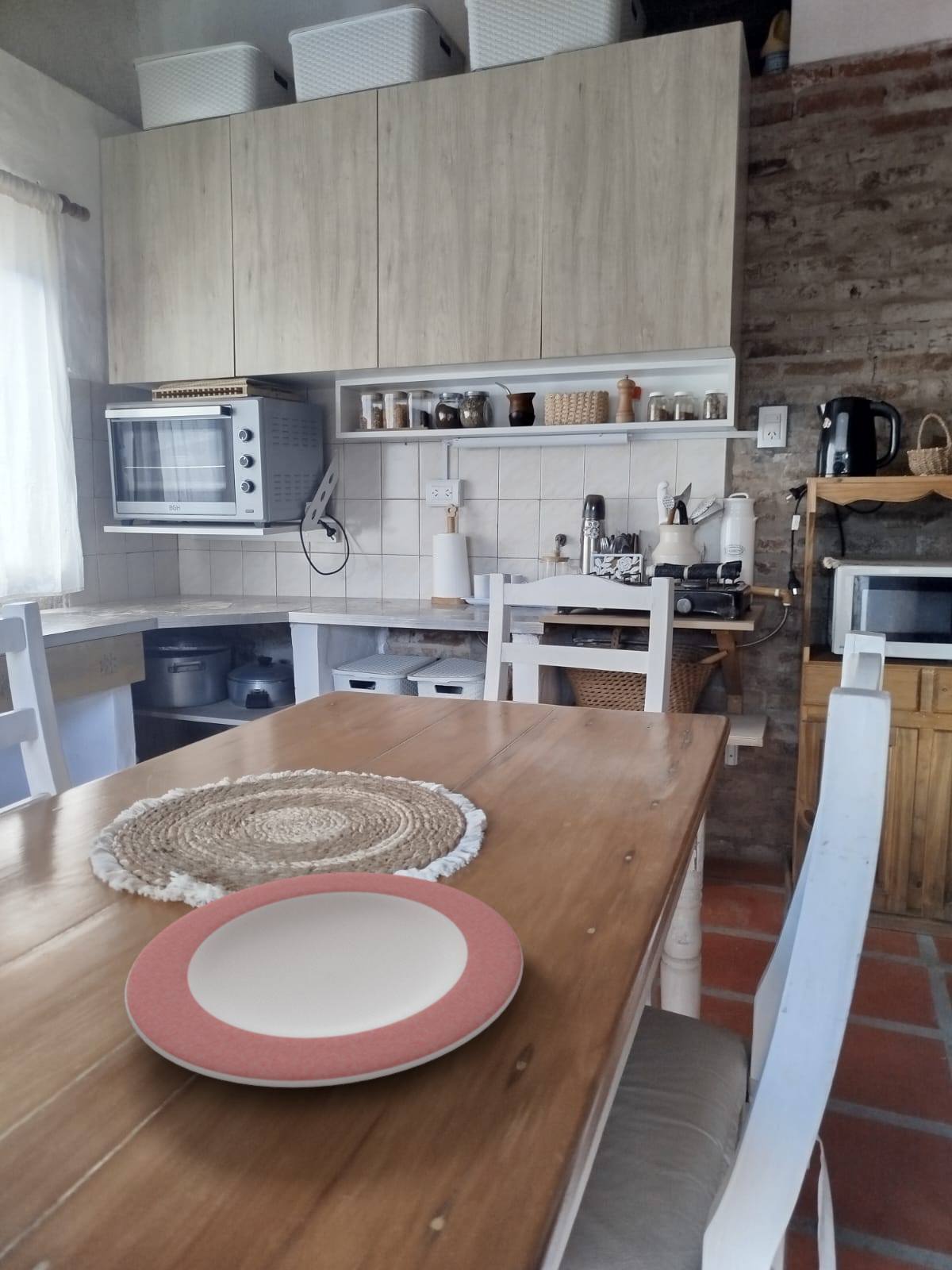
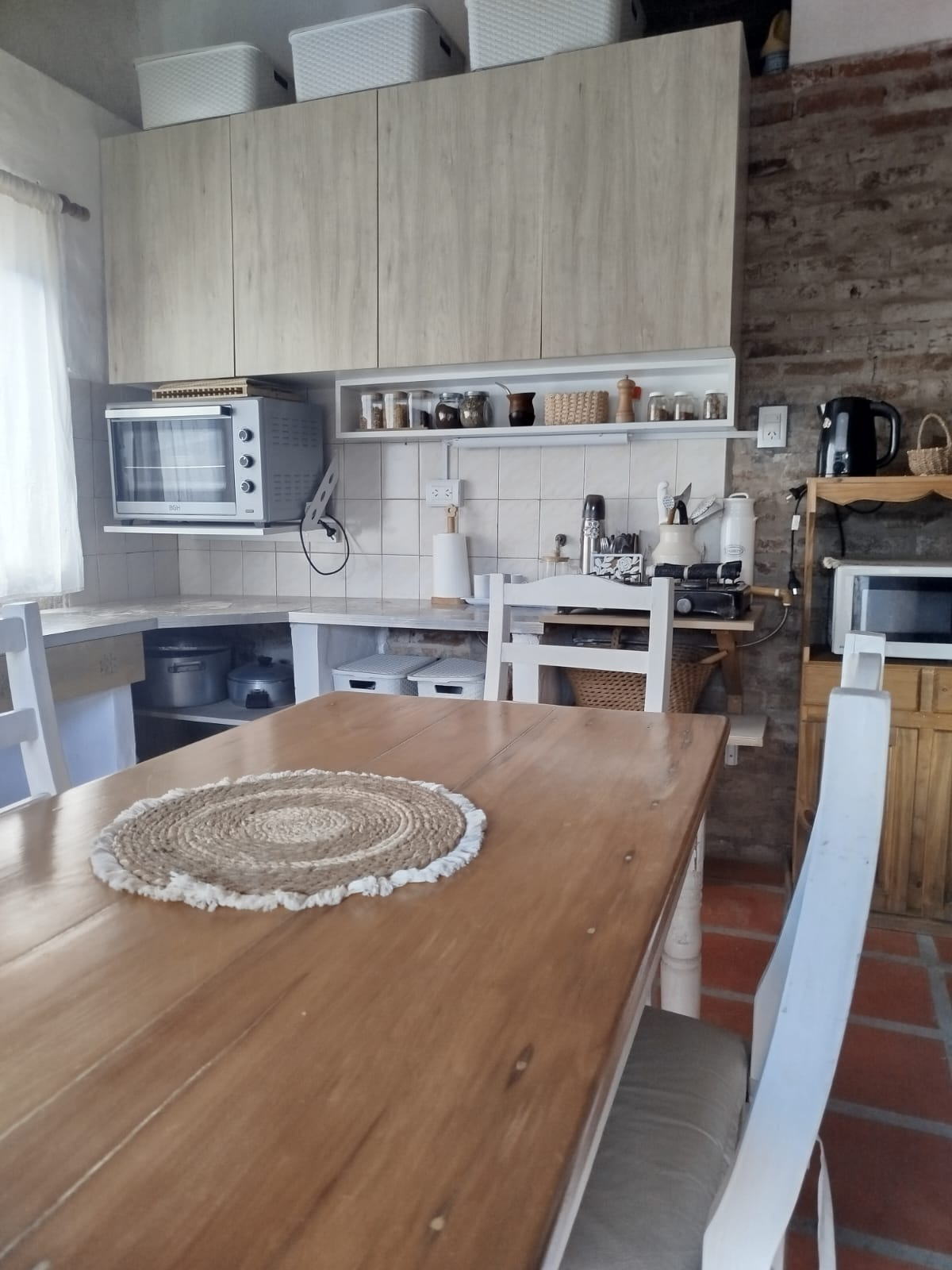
- plate (331, 964)
